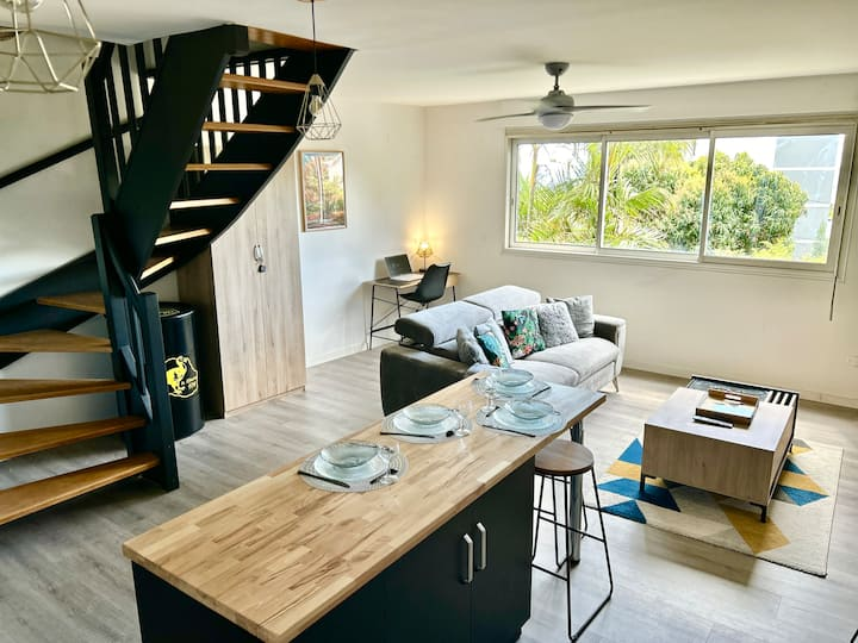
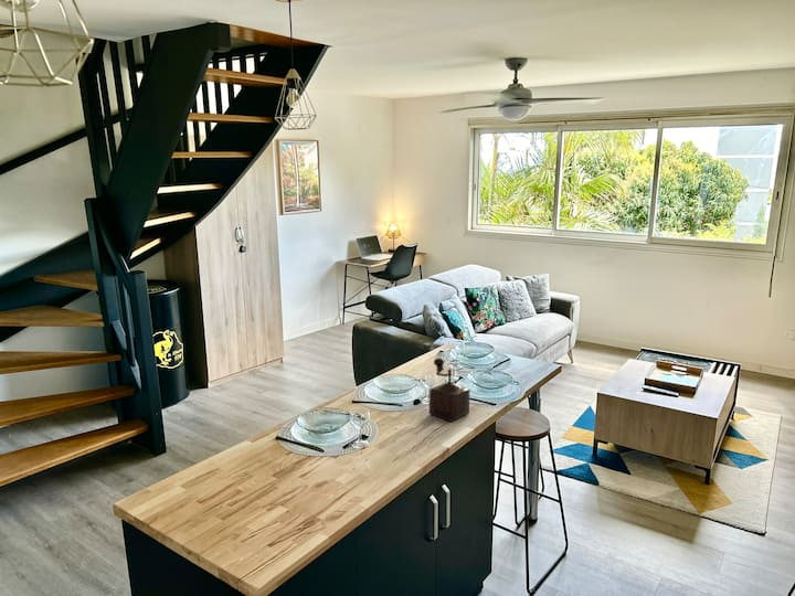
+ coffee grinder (444, 387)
